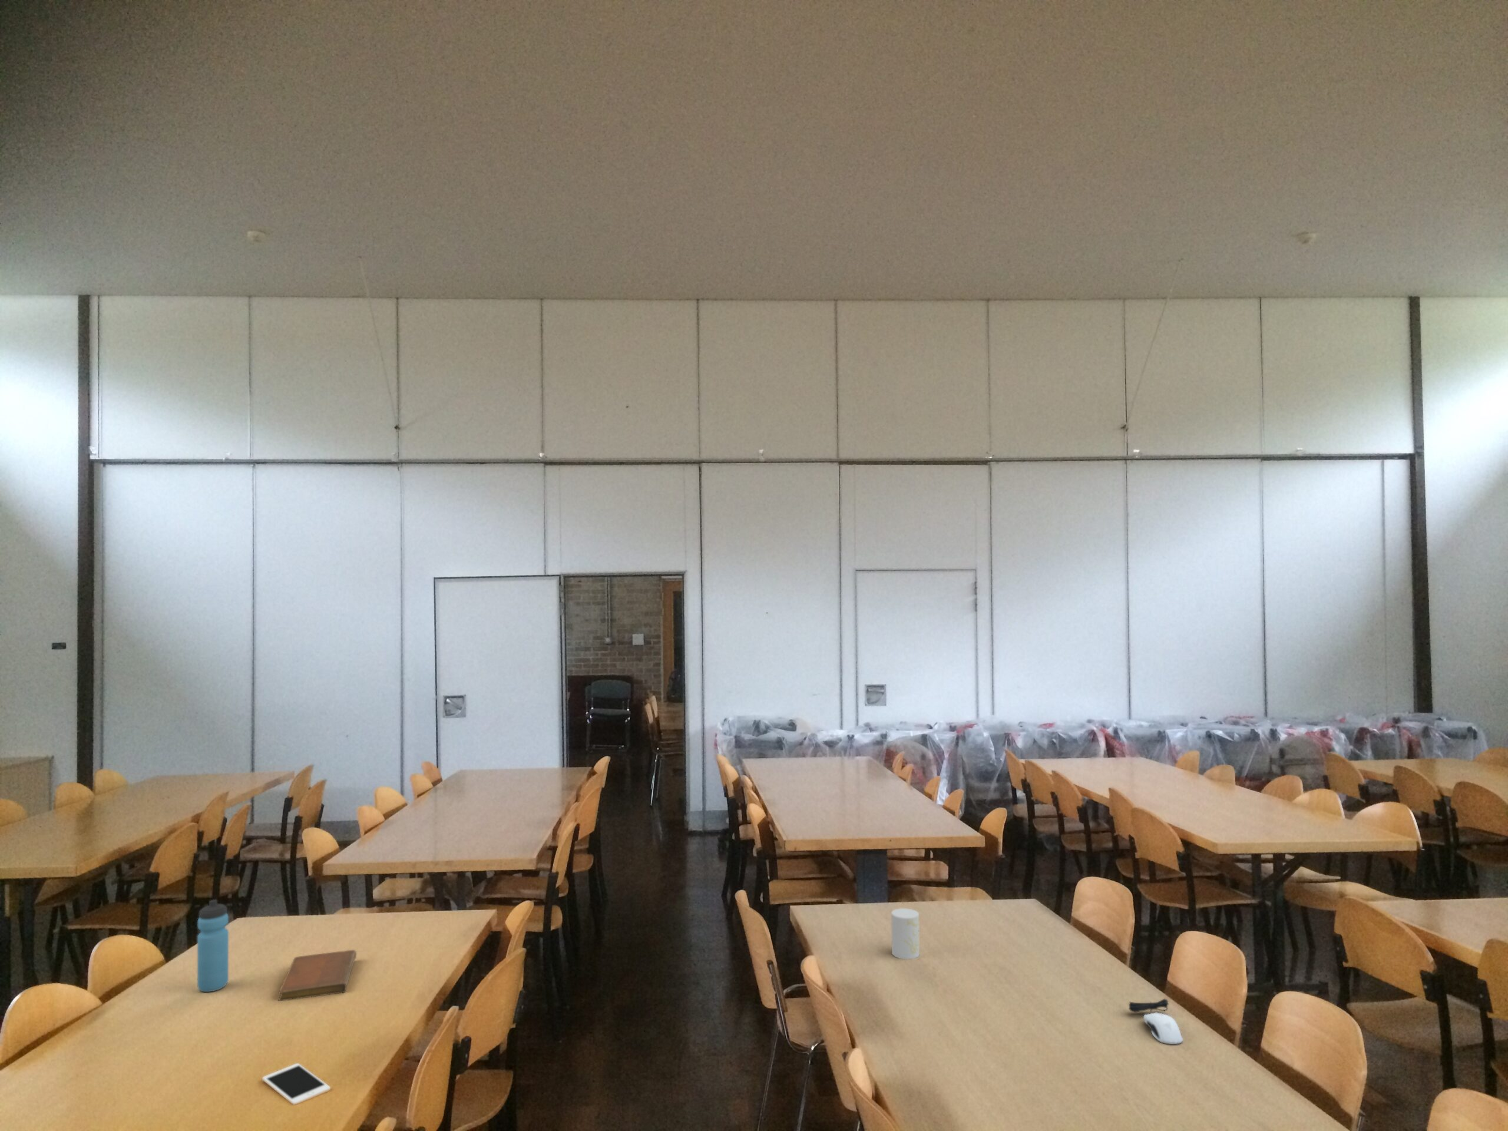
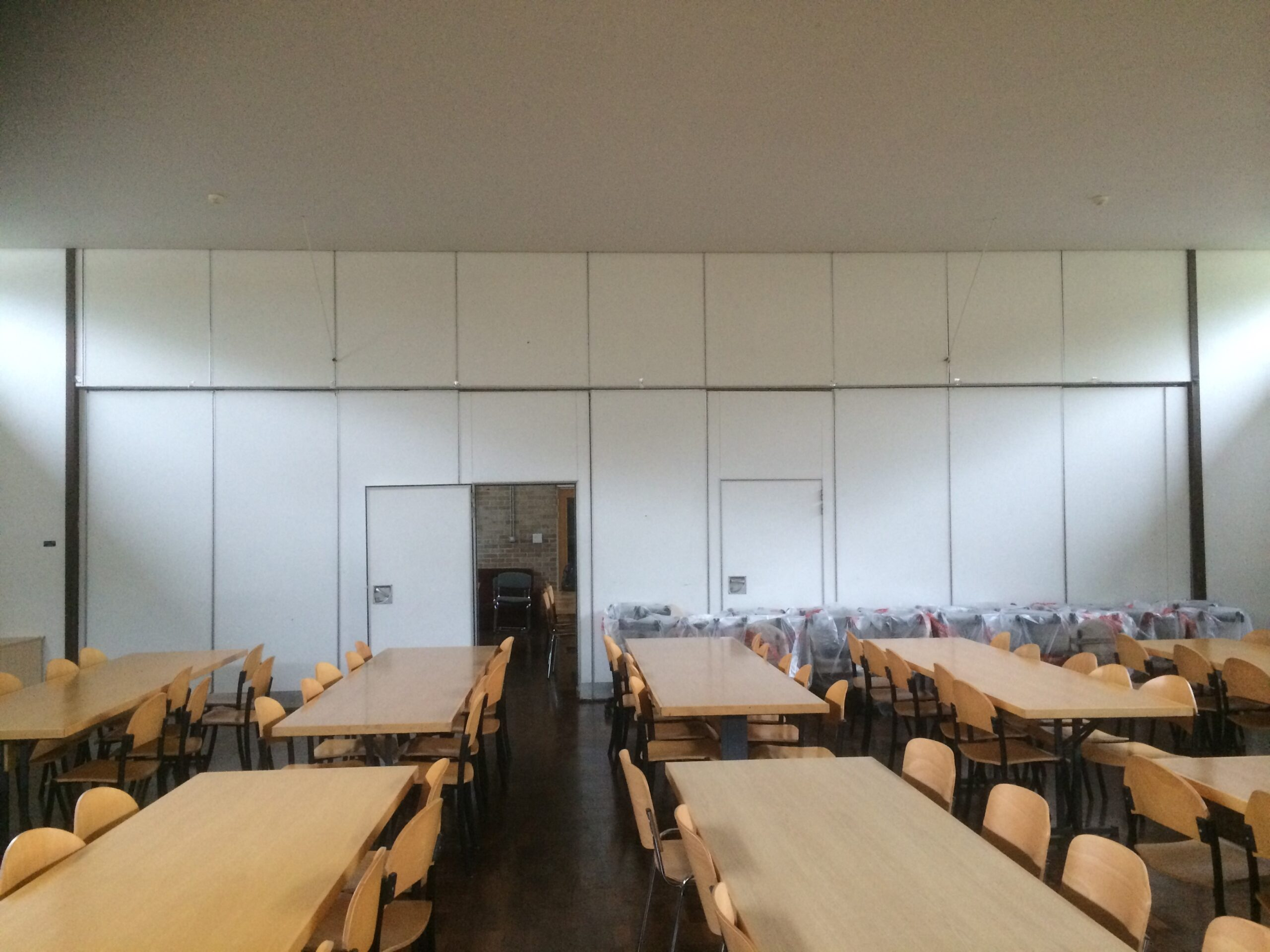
- computer mouse (1160, 1018)
- cup (905, 933)
- notebook (319, 974)
- water bottle (213, 943)
- cell phone (296, 1083)
